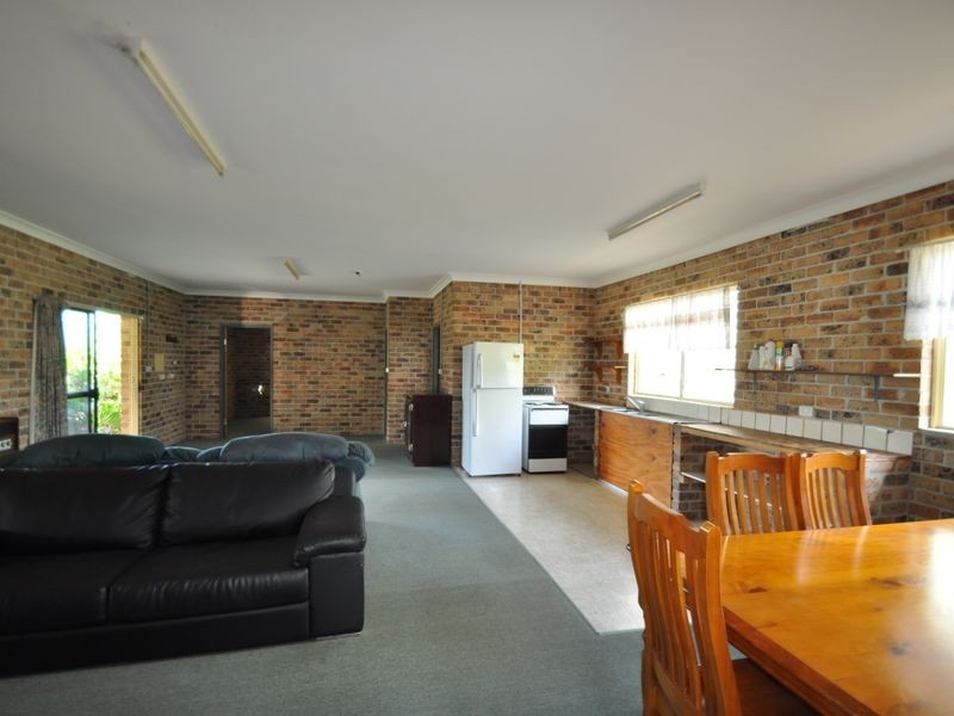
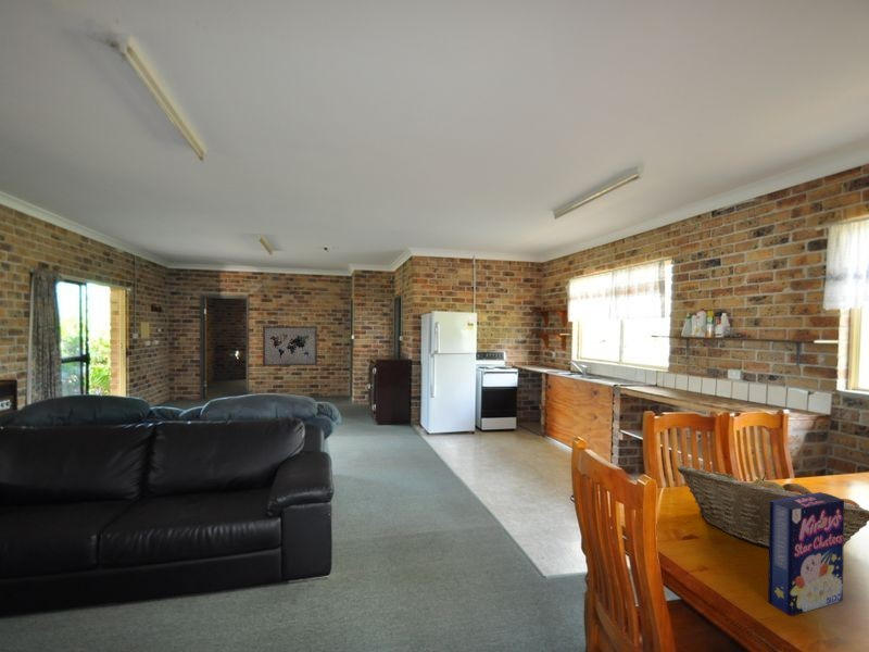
+ fruit basket (763, 500)
+ cereal box (806, 550)
+ wall art (290, 346)
